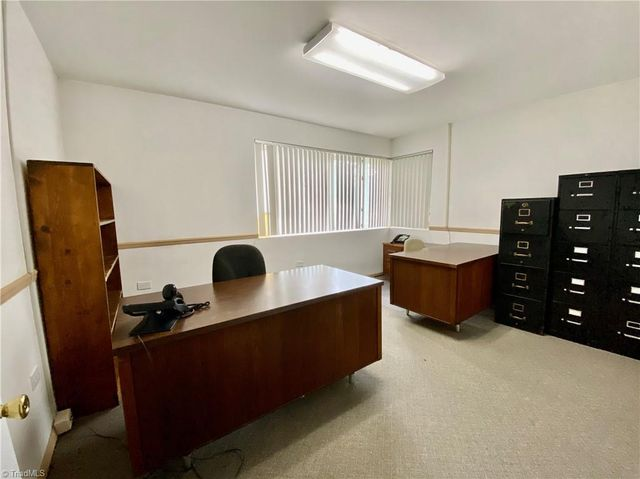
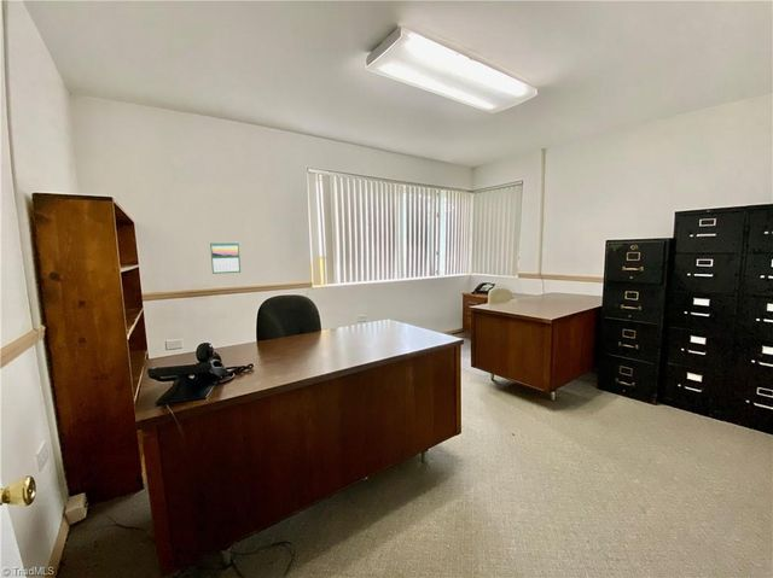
+ calendar (225, 257)
